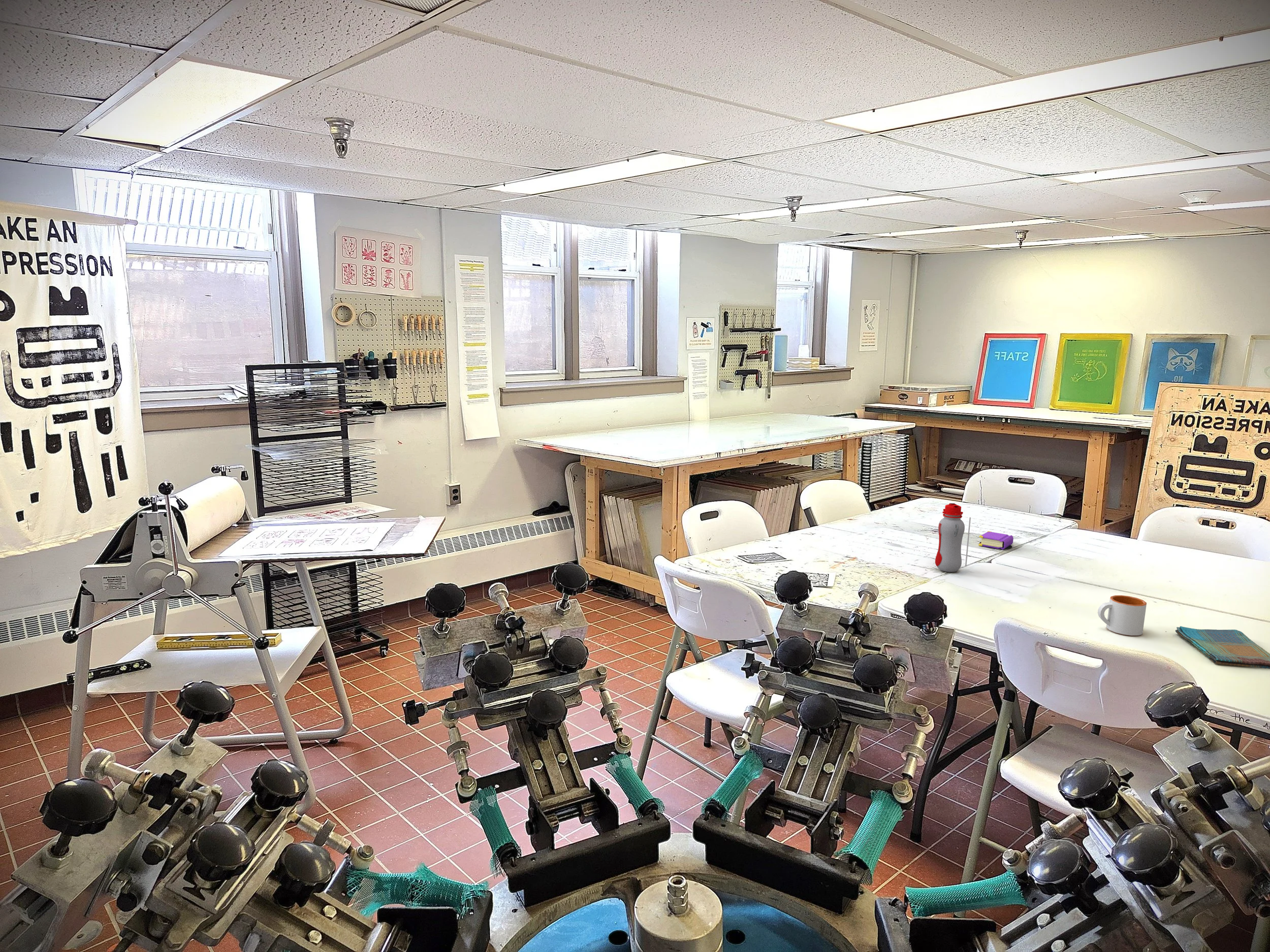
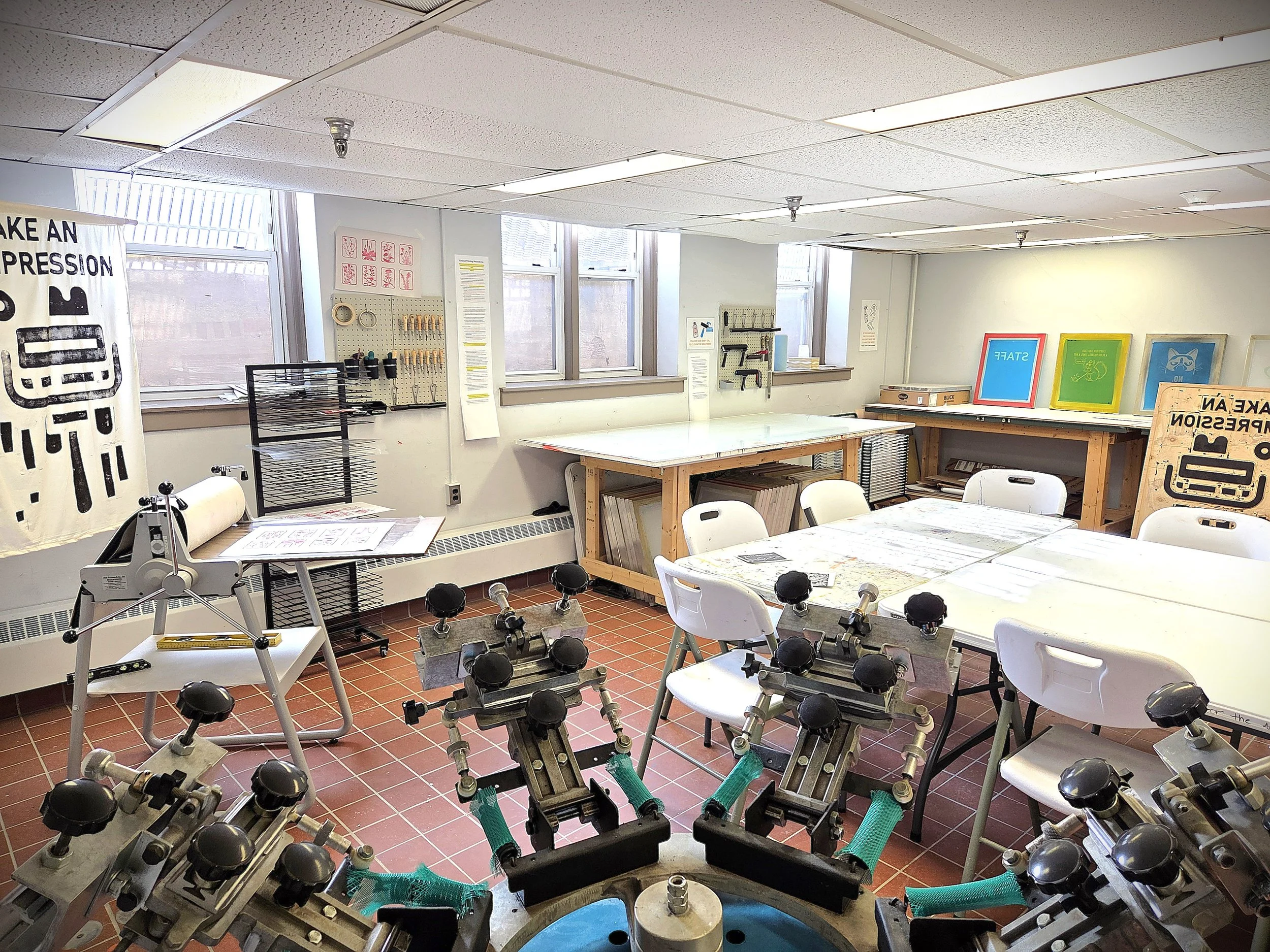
- water bottle (955, 537)
- mug (1121, 615)
- book (995, 540)
- dish towel (1228, 646)
